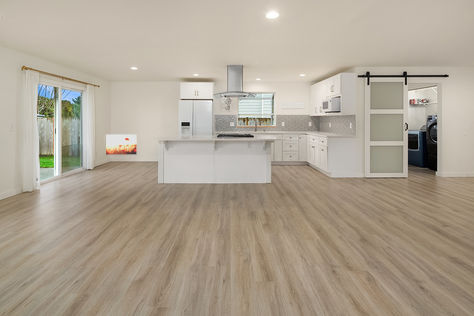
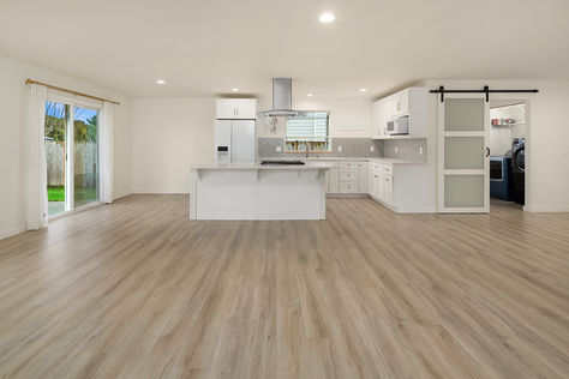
- wall art (120, 144)
